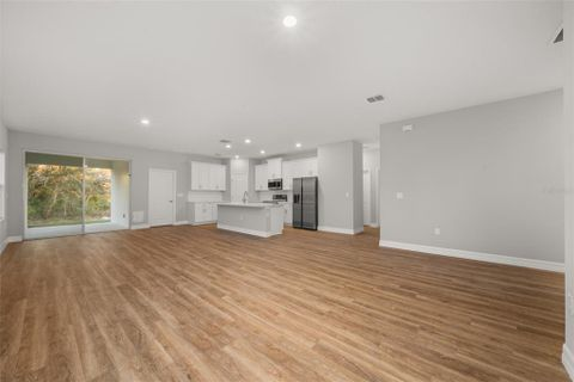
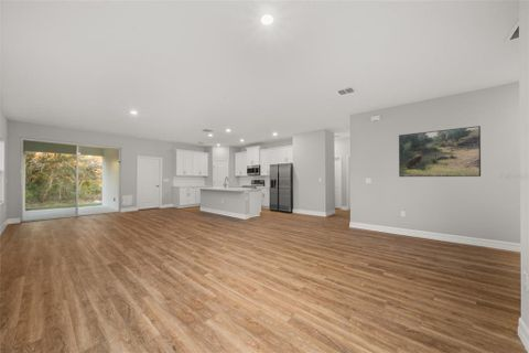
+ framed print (435, 153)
